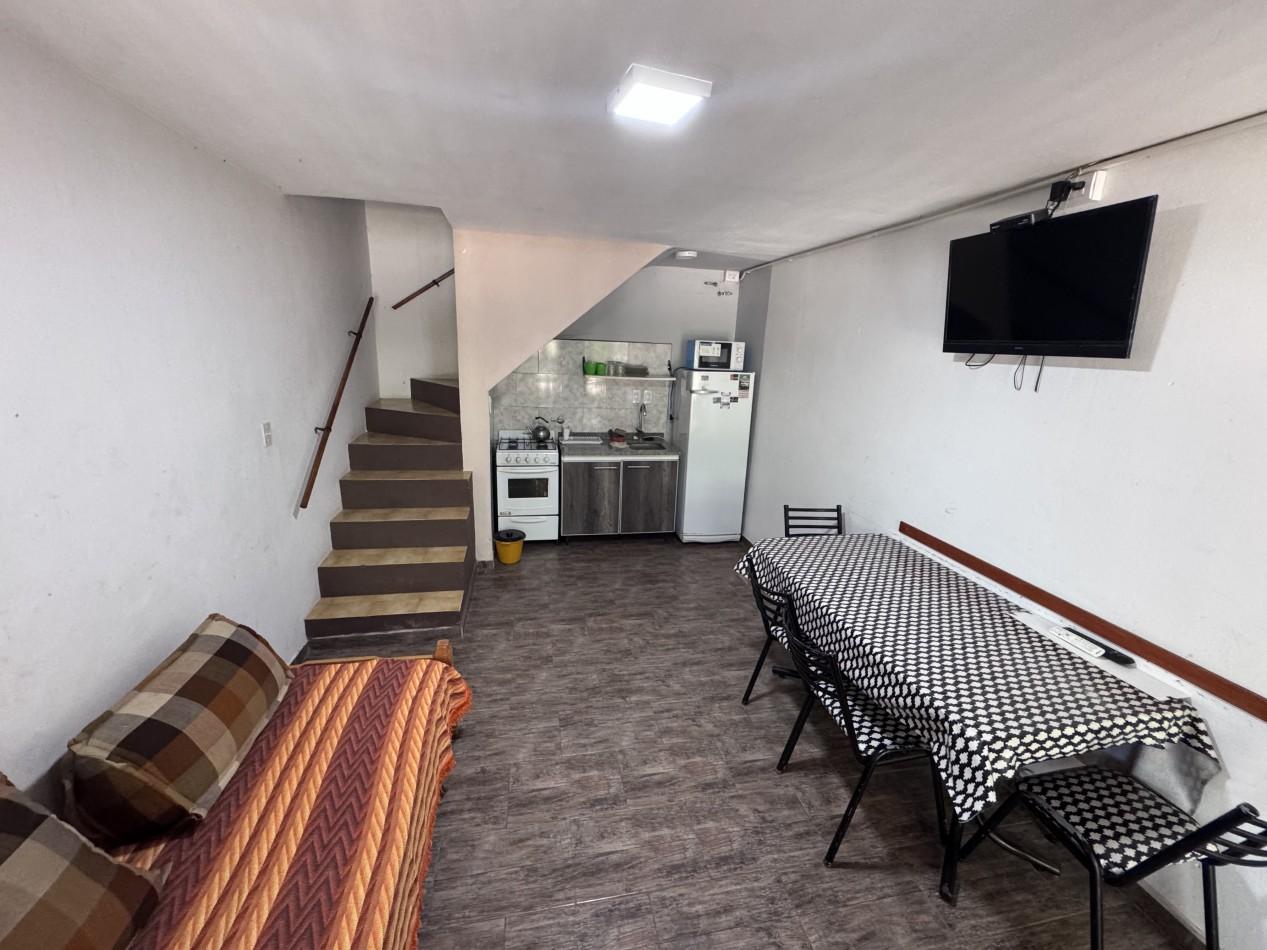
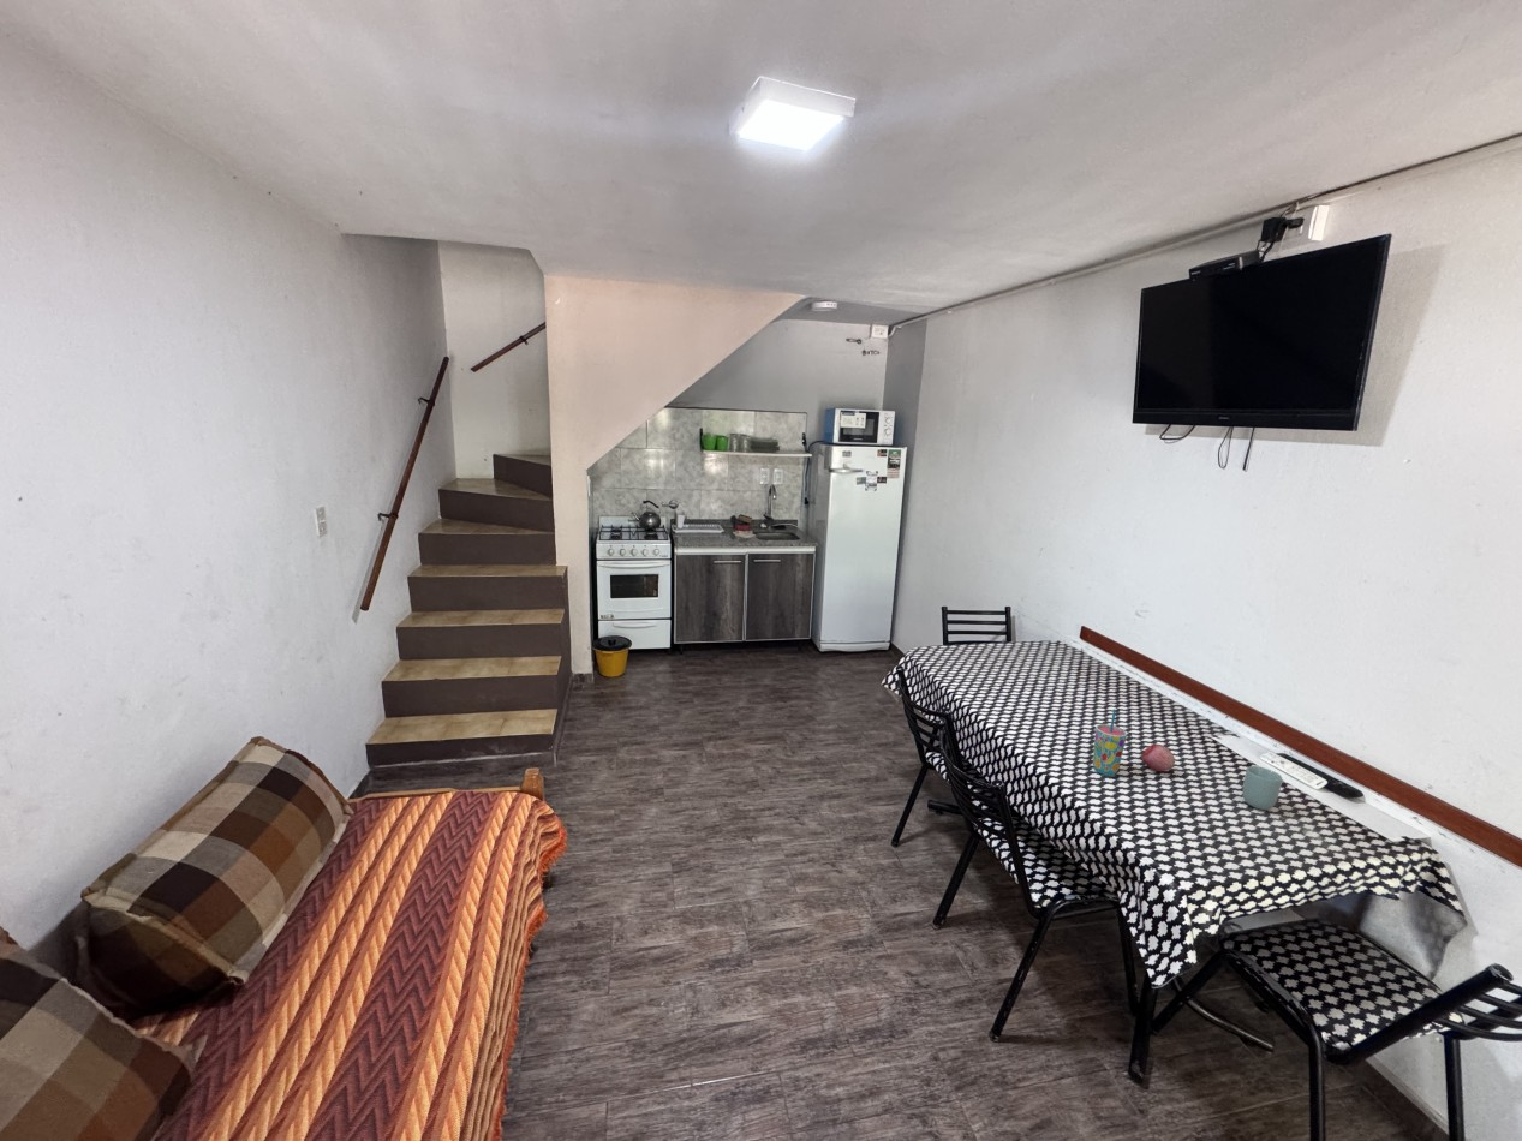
+ fruit (1158, 758)
+ cup (1260, 789)
+ cup (1109, 740)
